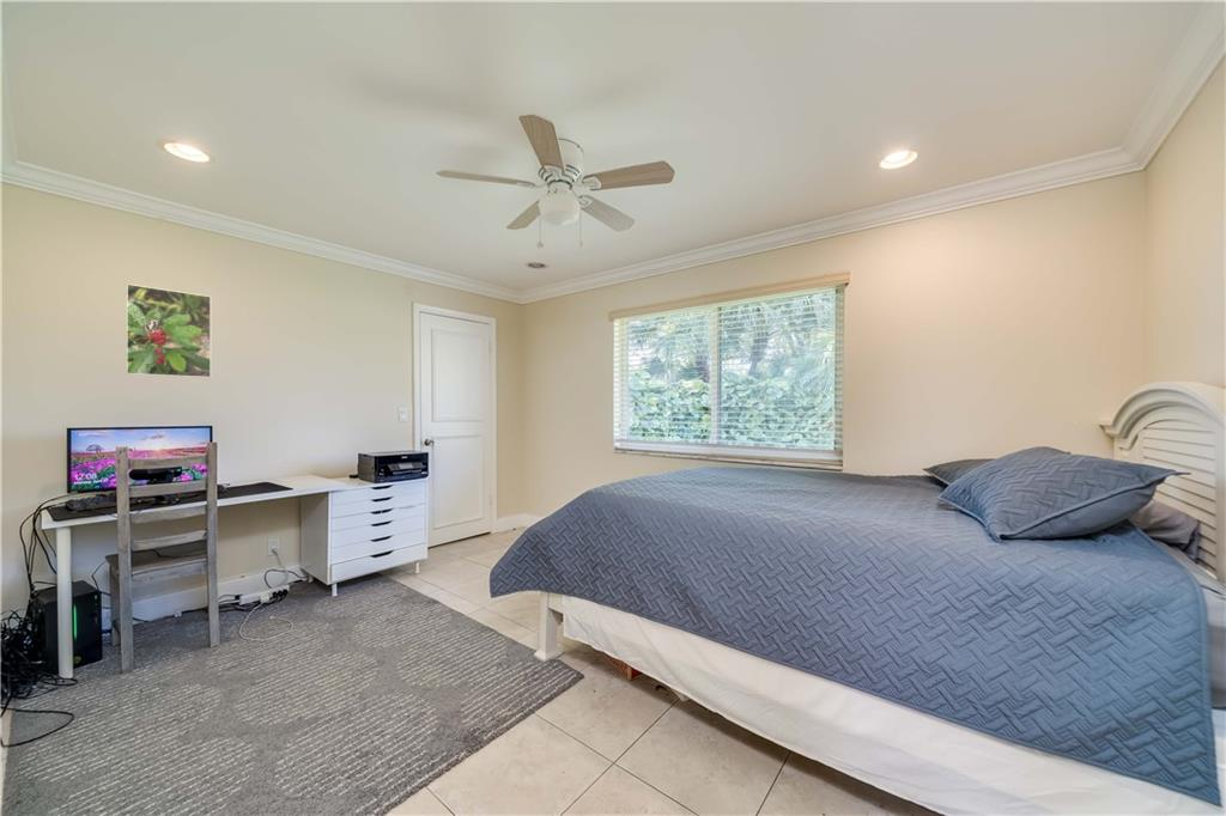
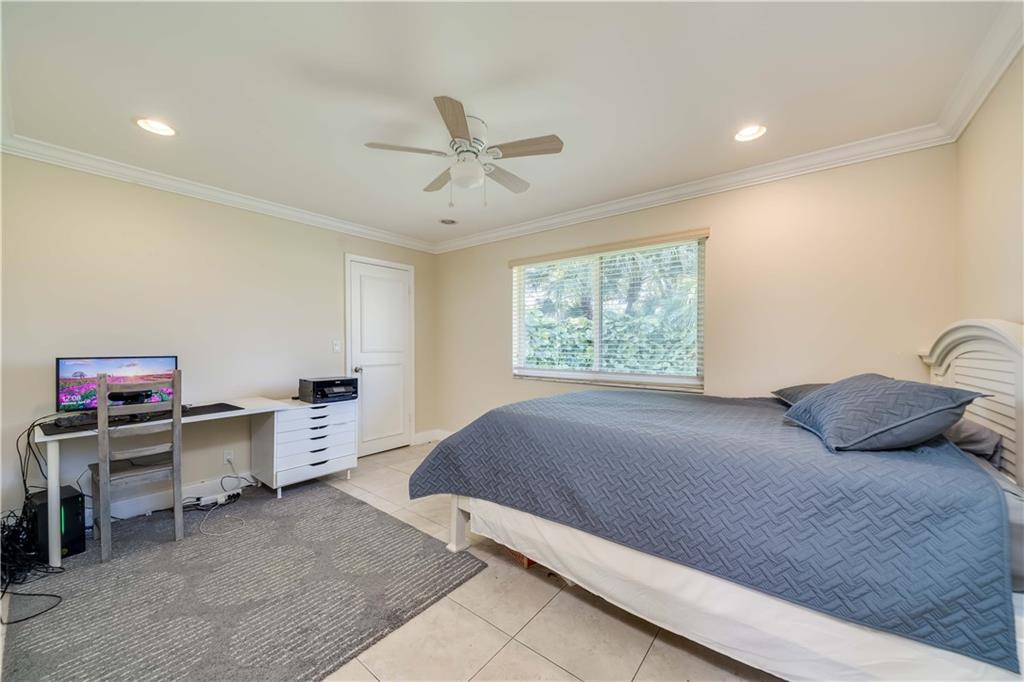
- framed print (170, 333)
